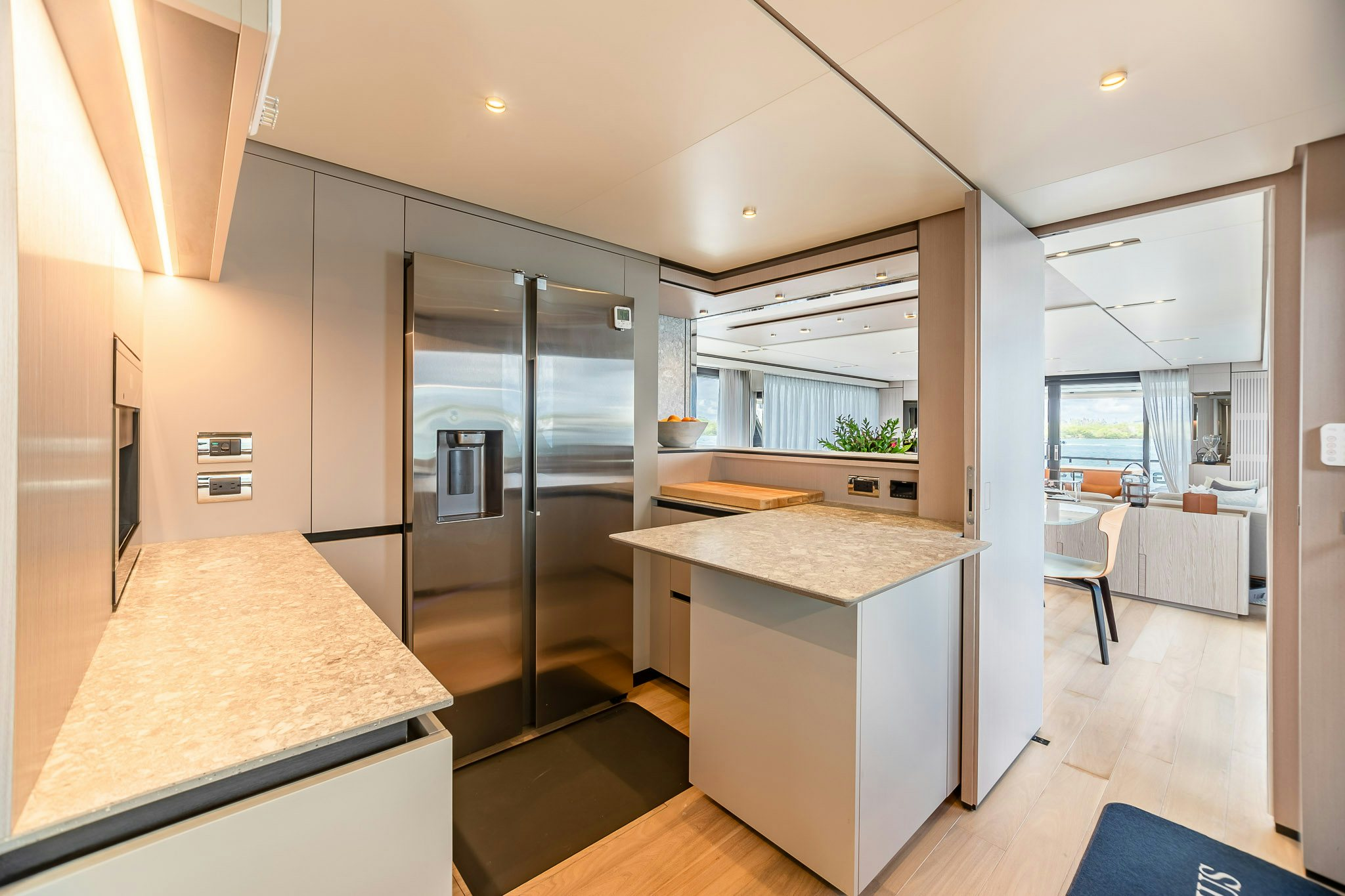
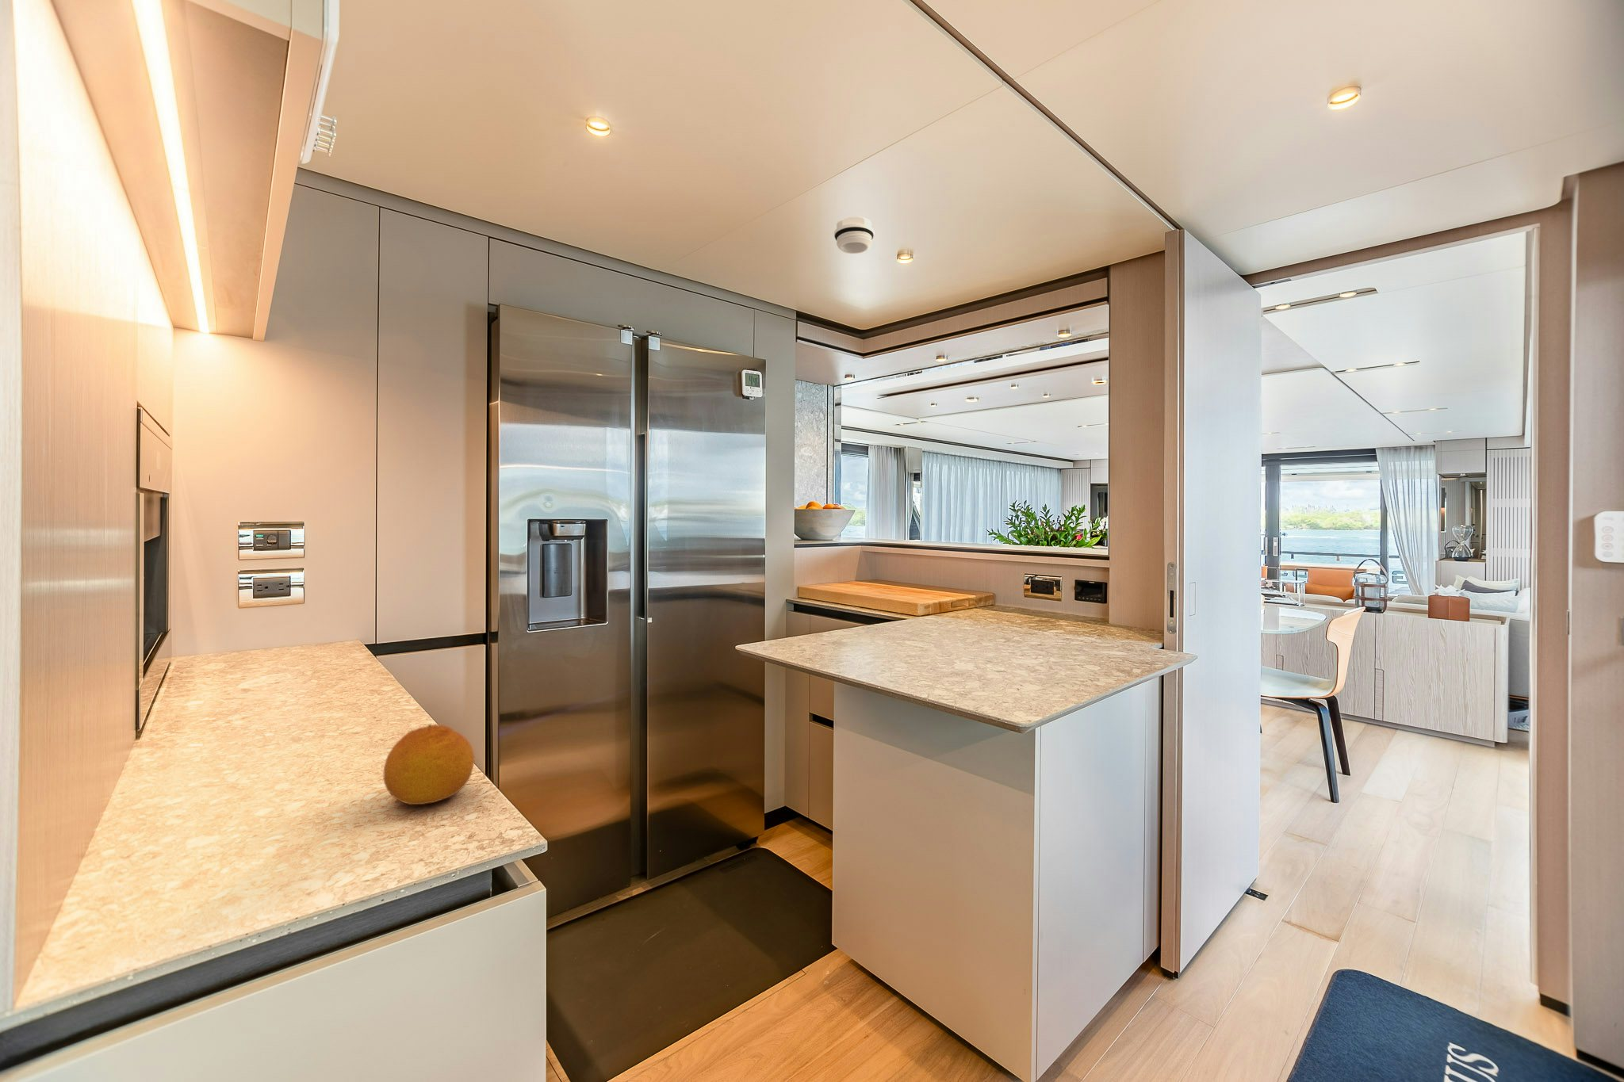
+ smoke detector (854, 235)
+ fruit (430, 760)
